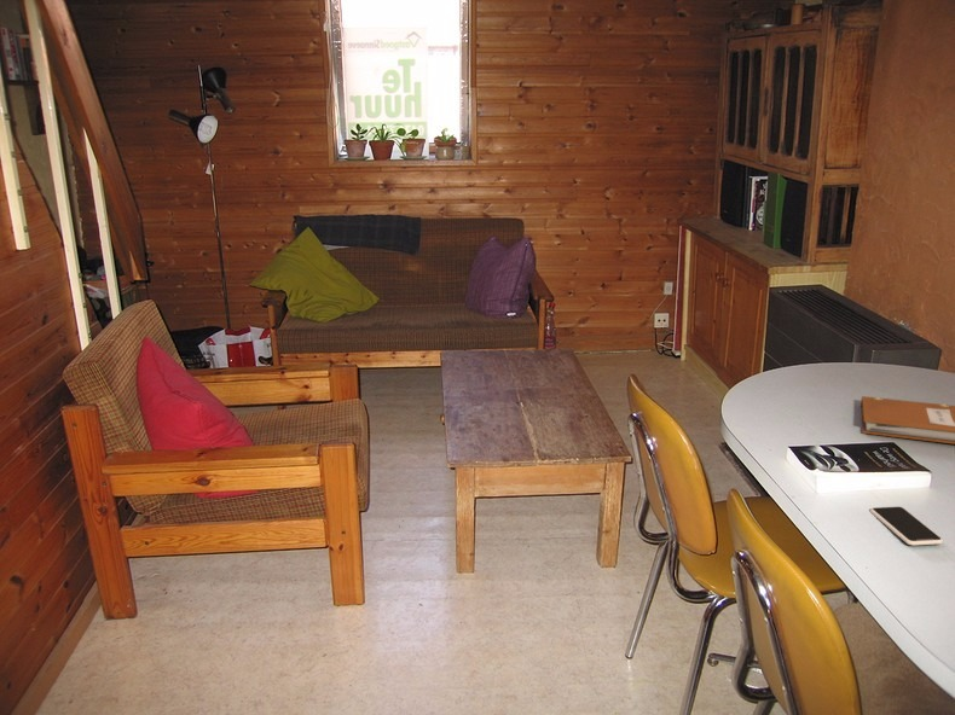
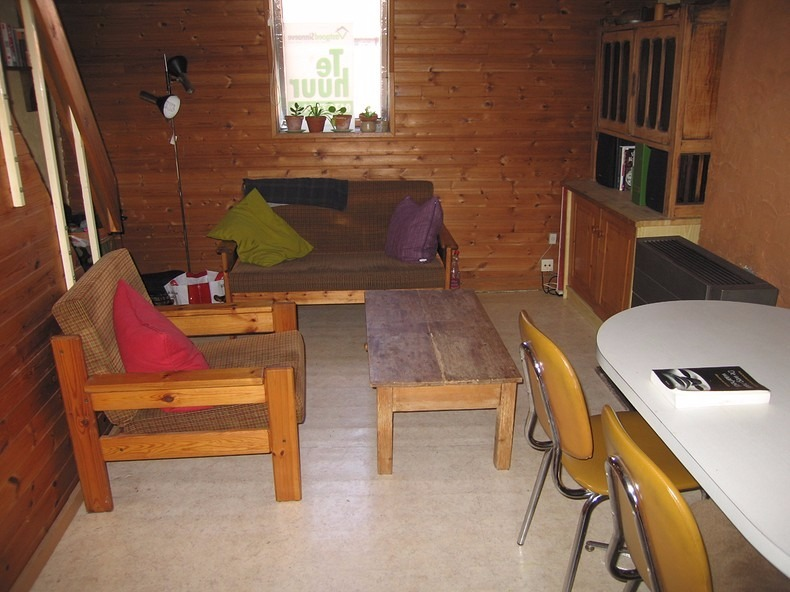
- notebook (915, 418)
- smartphone (904, 524)
